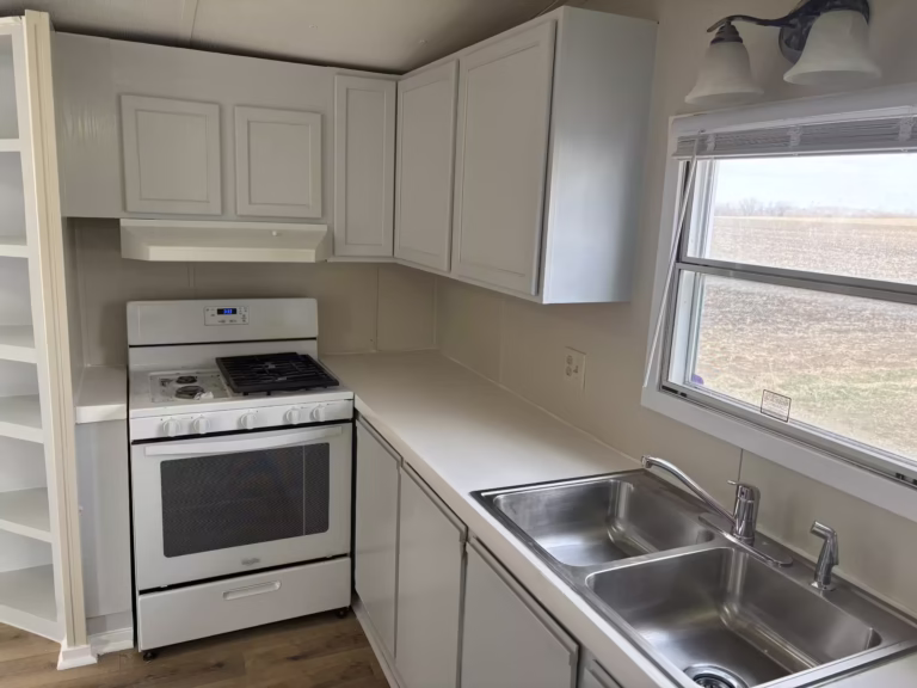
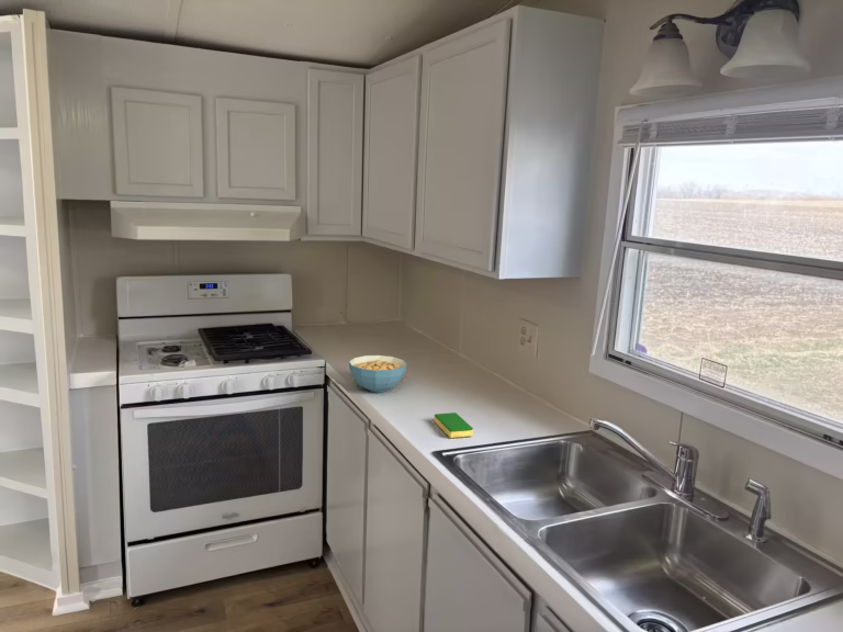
+ cereal bowl (376, 375)
+ dish sponge (452, 425)
